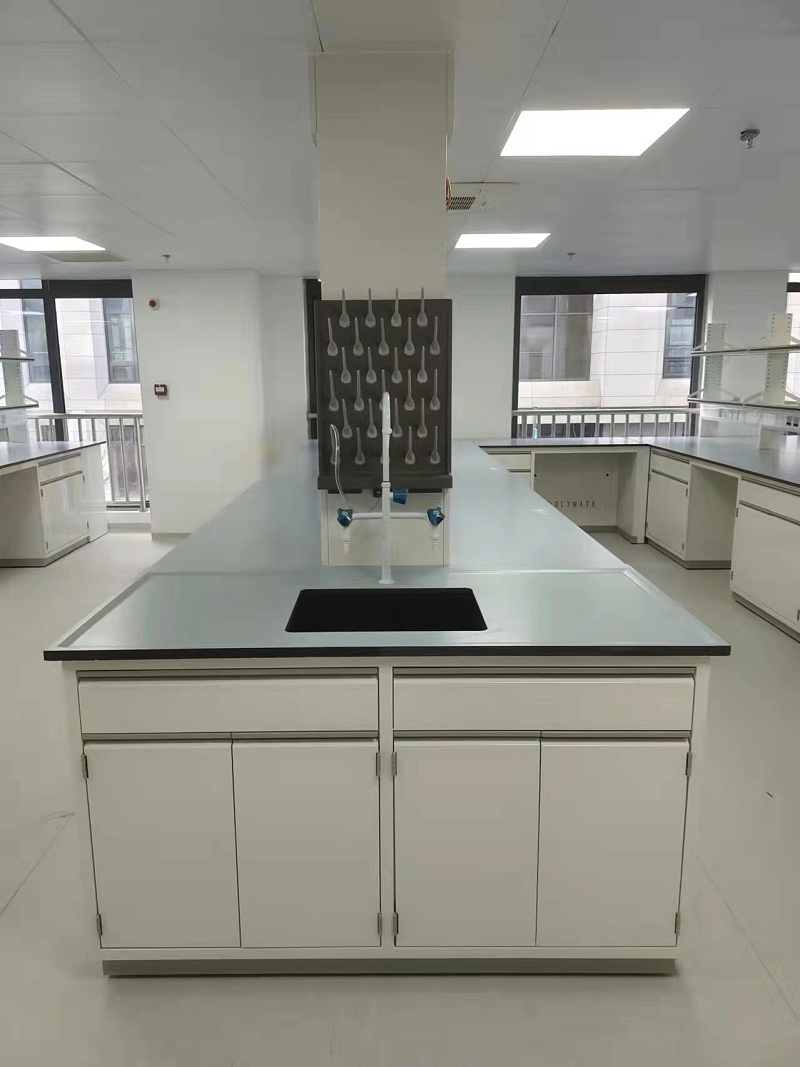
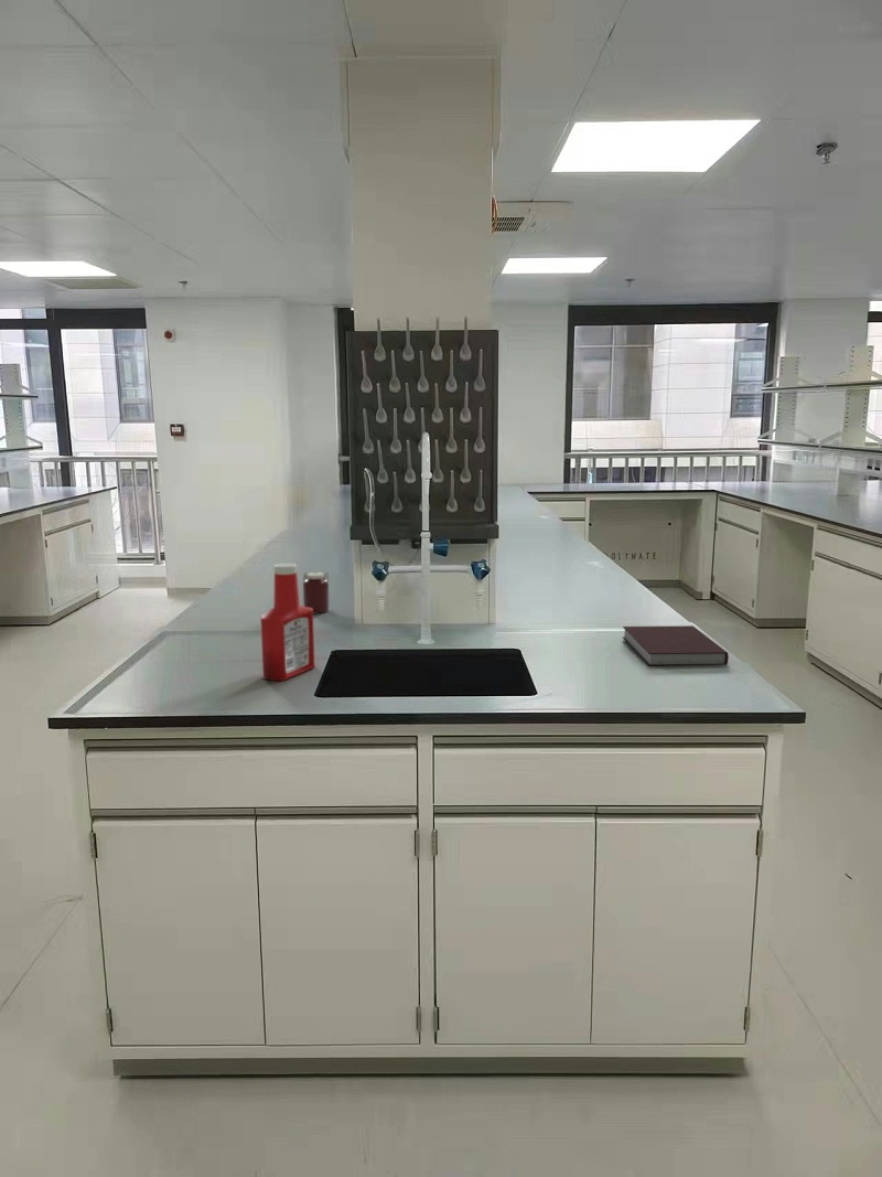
+ notebook (671, 644)
+ soap bottle (287, 619)
+ jar (315, 591)
